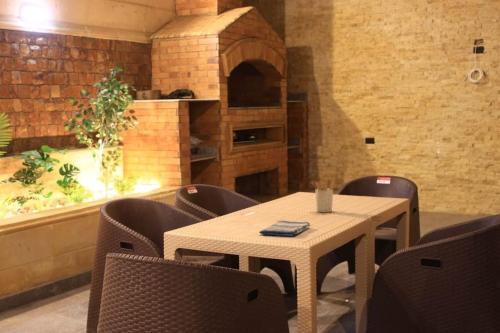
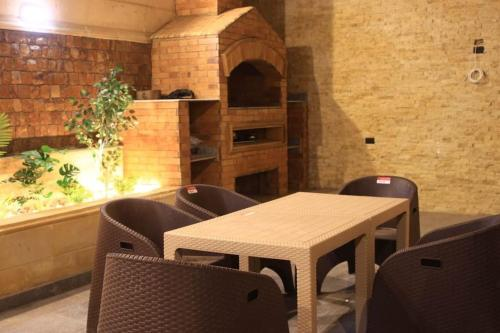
- utensil holder (323, 195)
- dish towel (285, 228)
